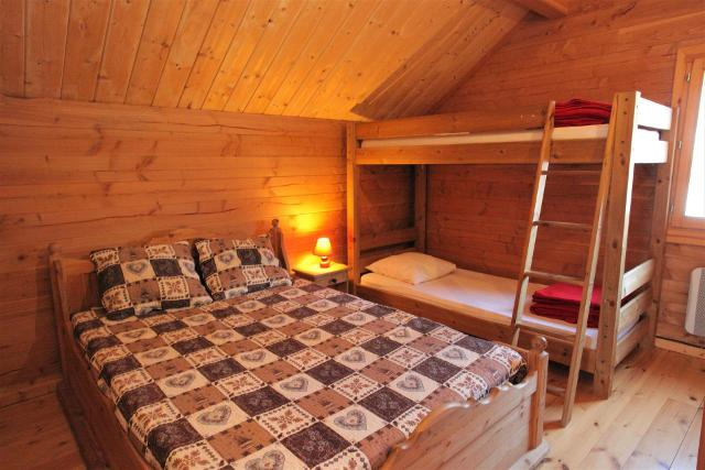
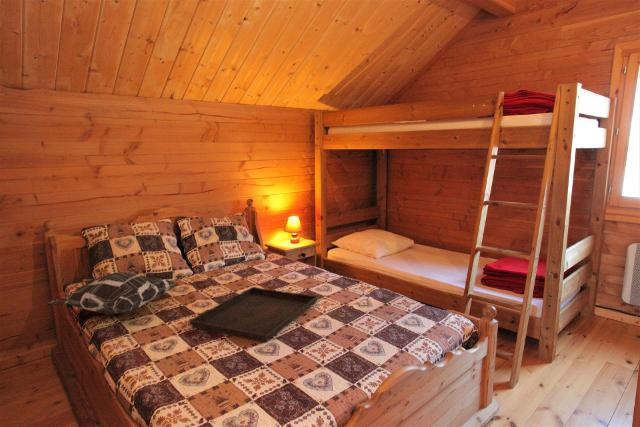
+ serving tray (258, 310)
+ decorative pillow (116, 293)
